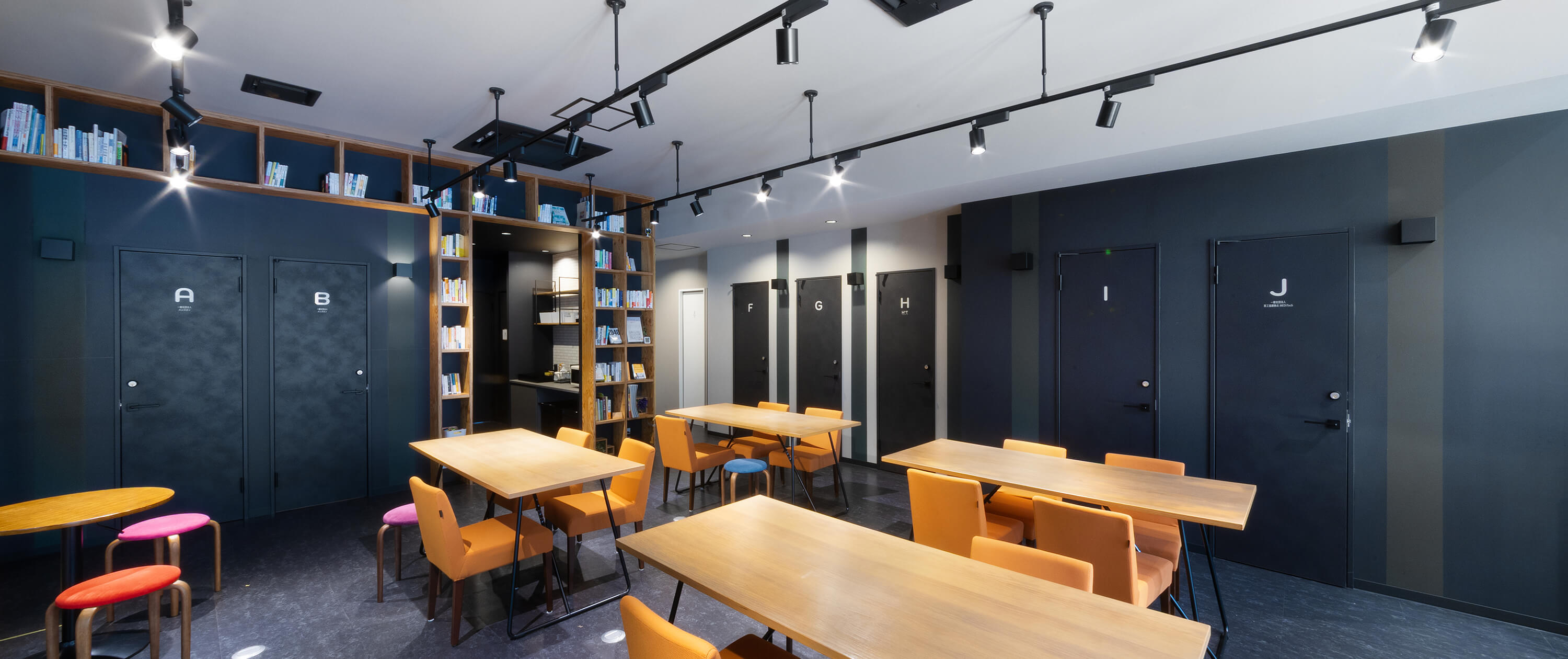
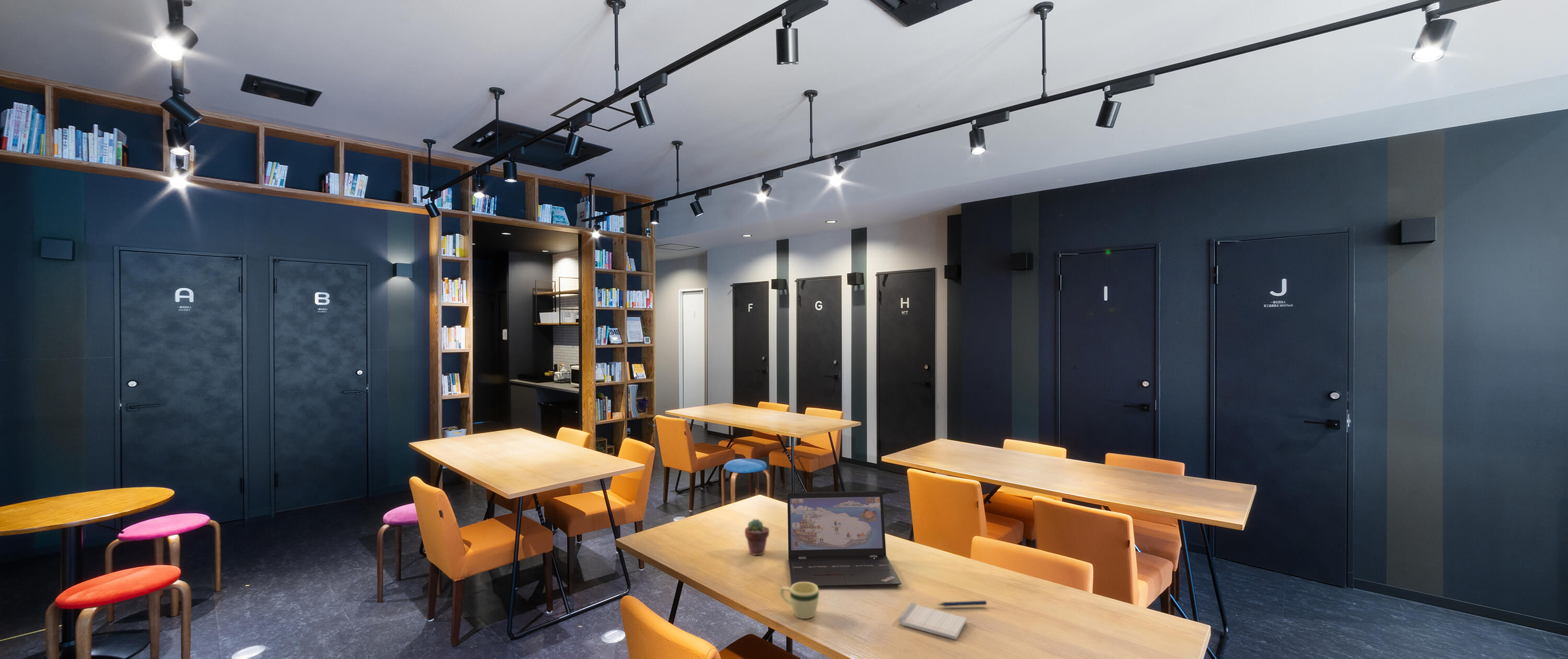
+ laptop (840, 536)
+ potted succulent (757, 536)
+ mug (799, 599)
+ notebook (943, 611)
